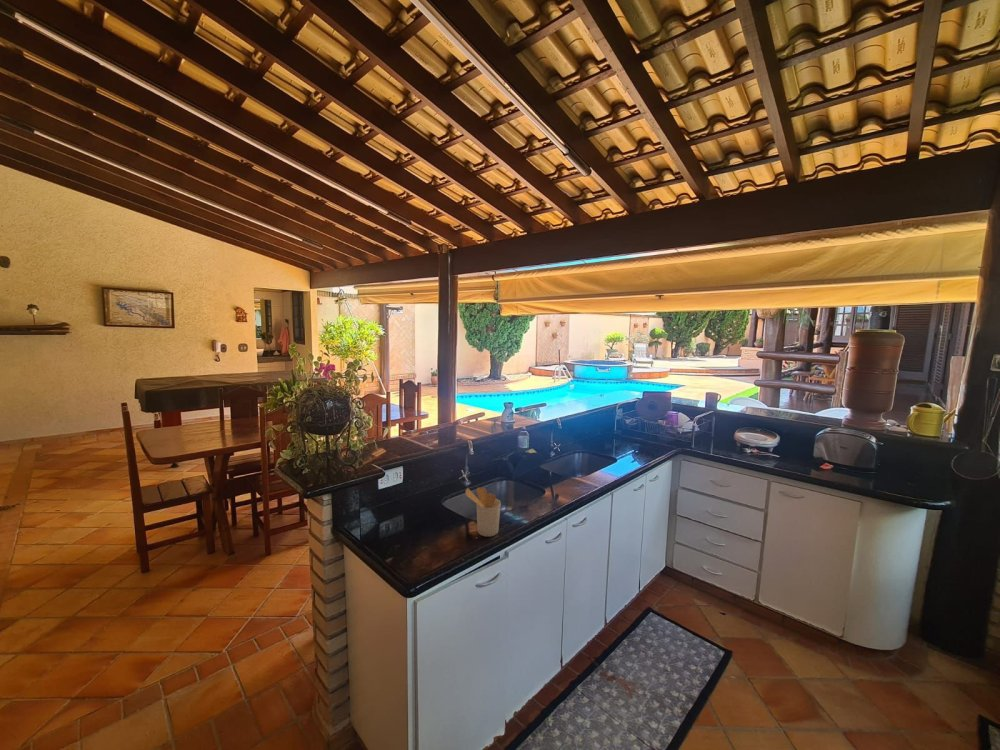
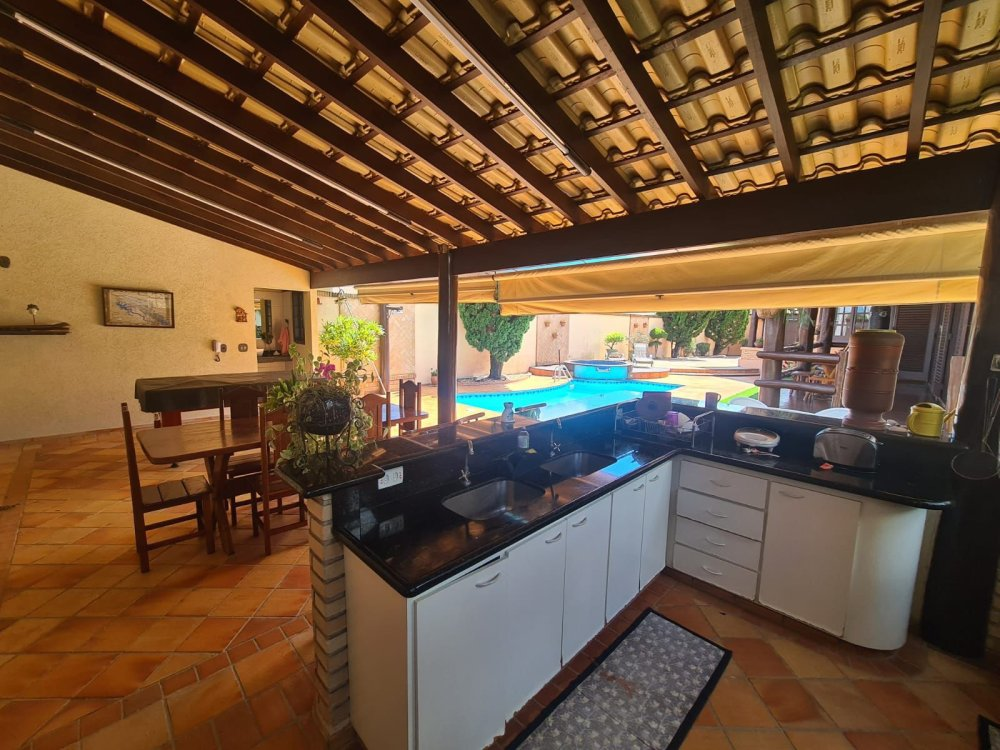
- utensil holder (482, 510)
